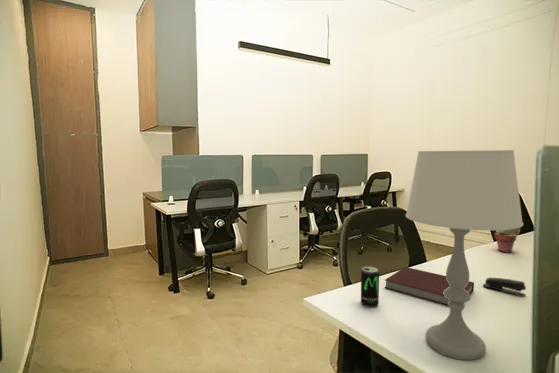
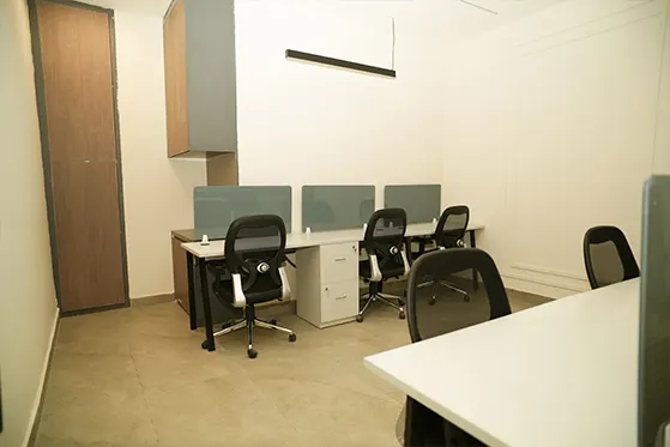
- beverage can (369, 286)
- potted succulent (505, 238)
- notebook (428, 285)
- stapler (503, 284)
- table lamp (458, 250)
